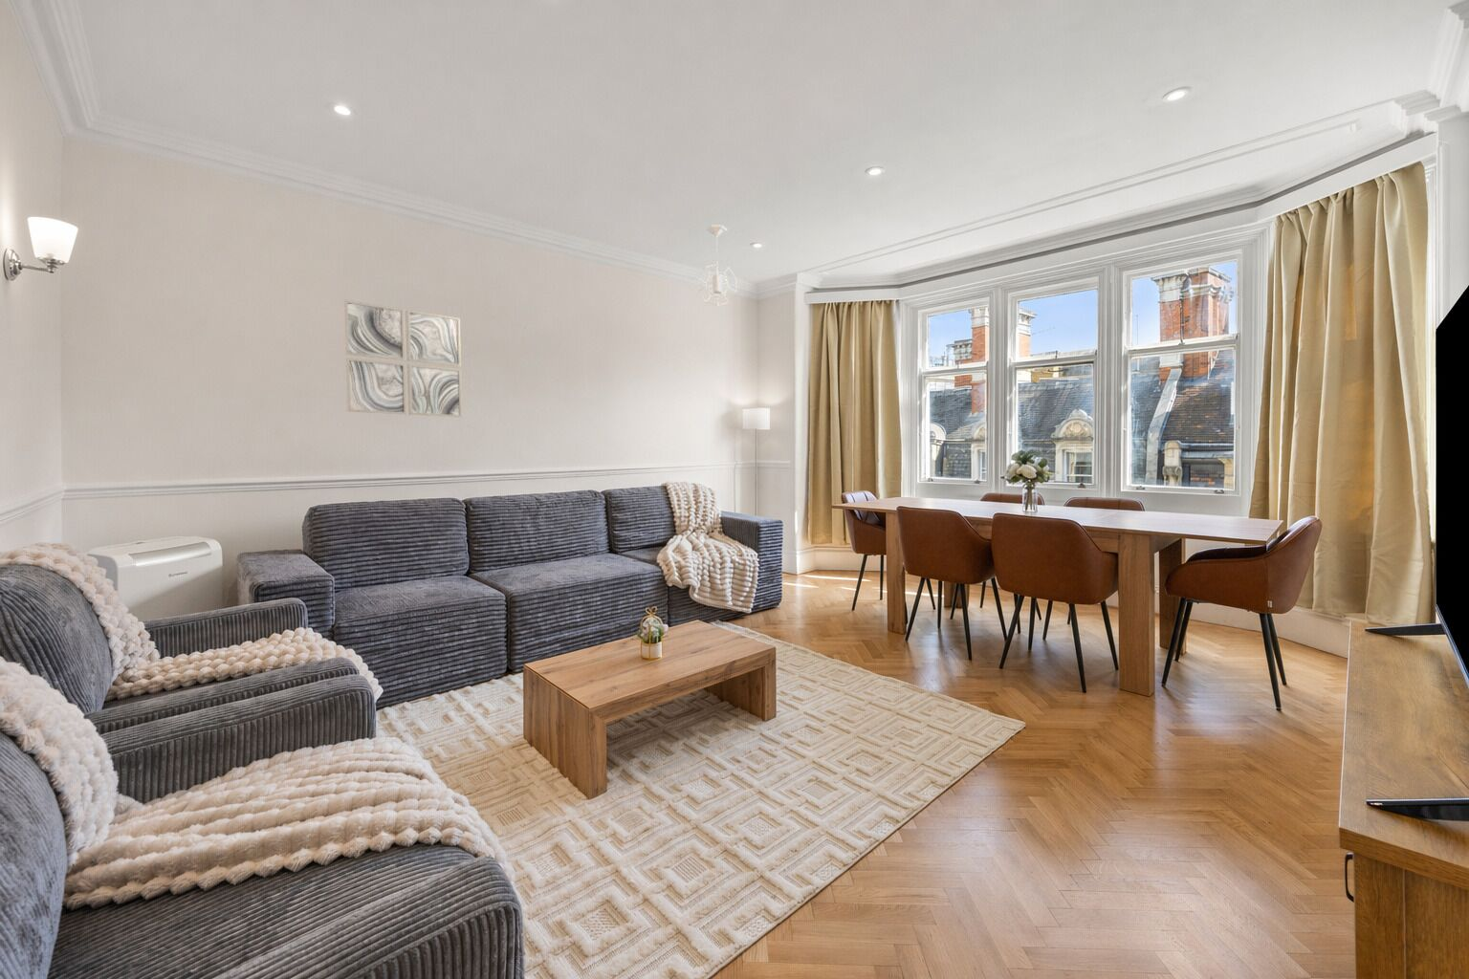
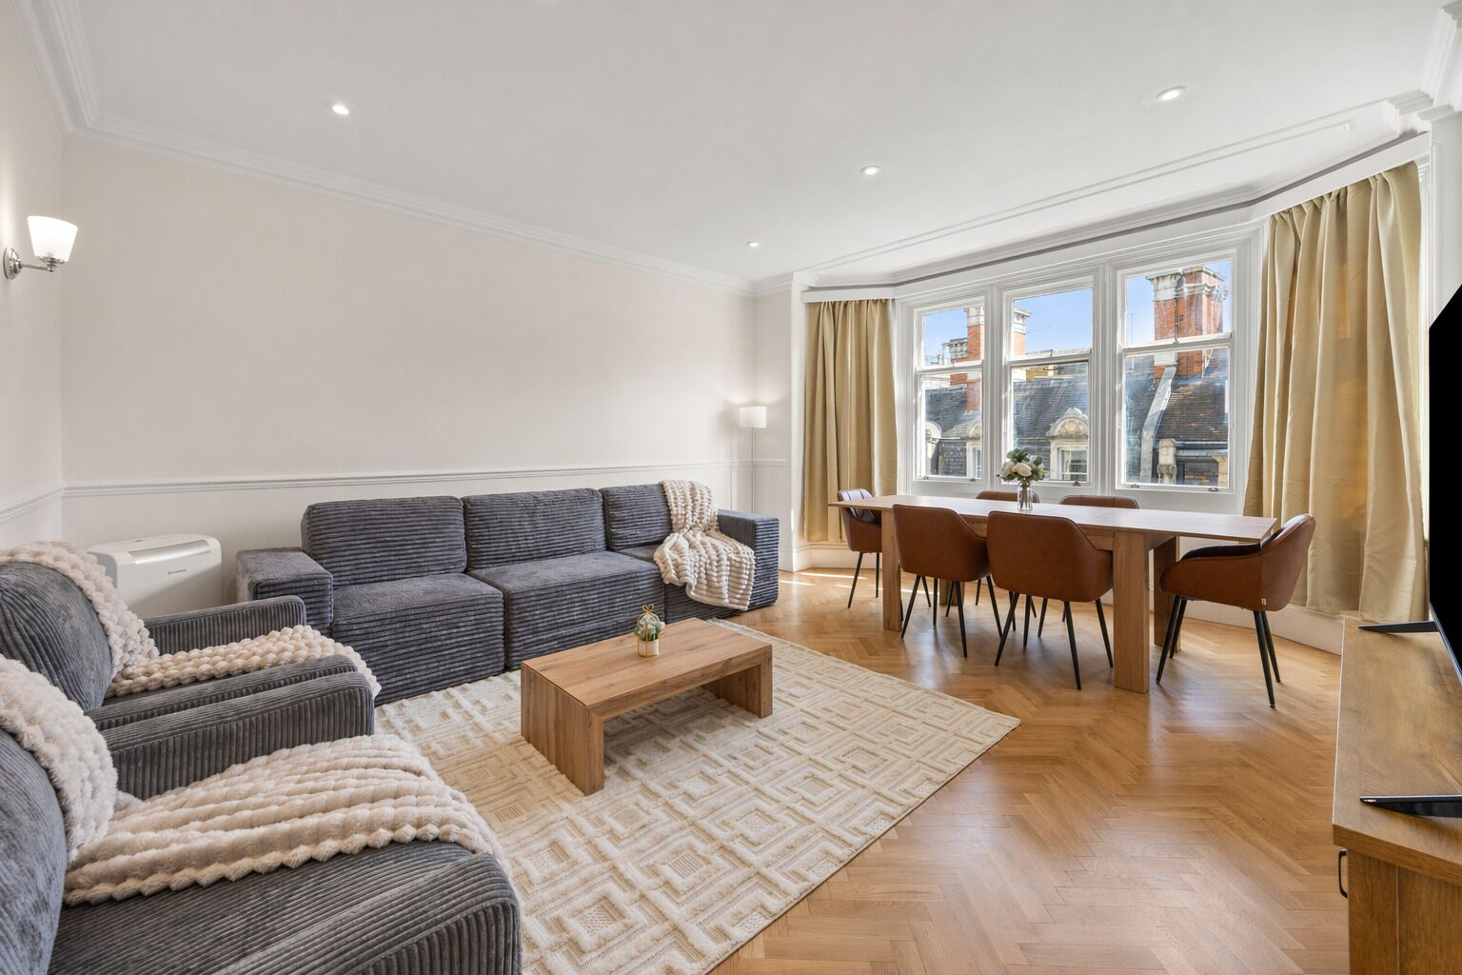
- pendant light (716, 267)
- wall art (404, 363)
